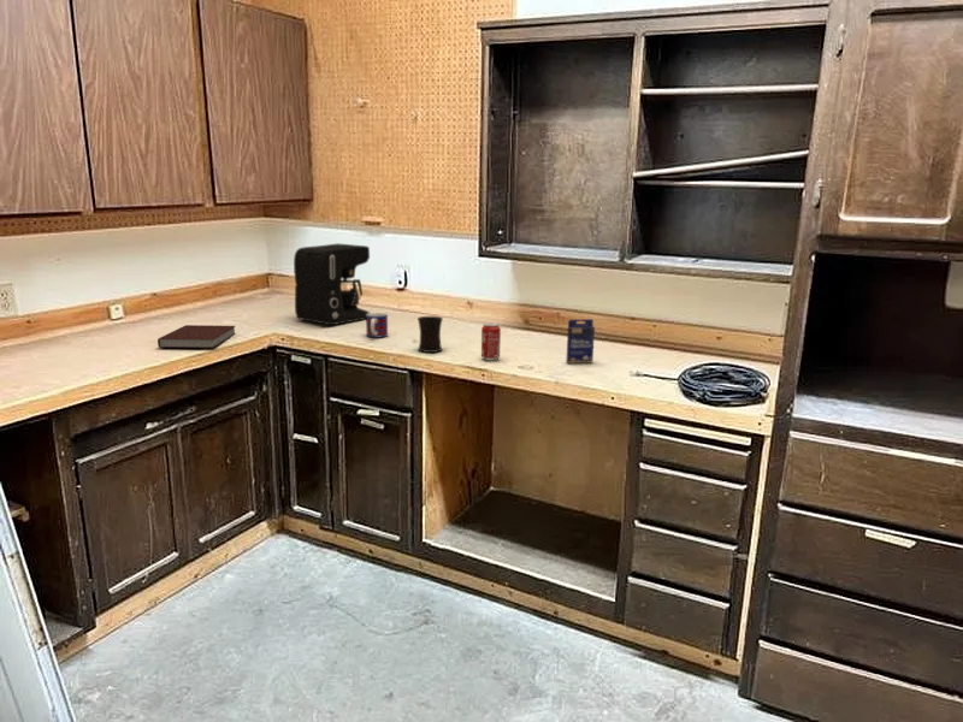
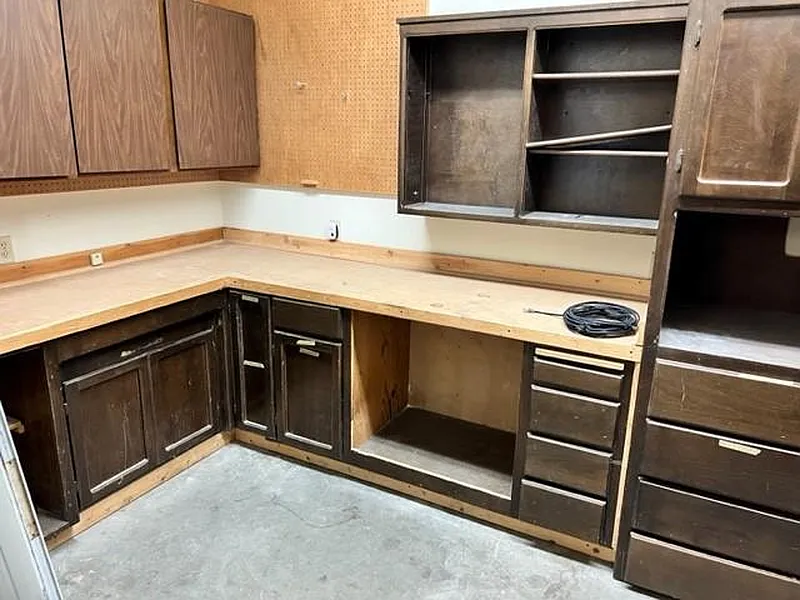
- small box (580, 341)
- coffee maker (336, 283)
- beverage can (490, 341)
- mug (376, 325)
- mug (430, 333)
- notebook (199, 336)
